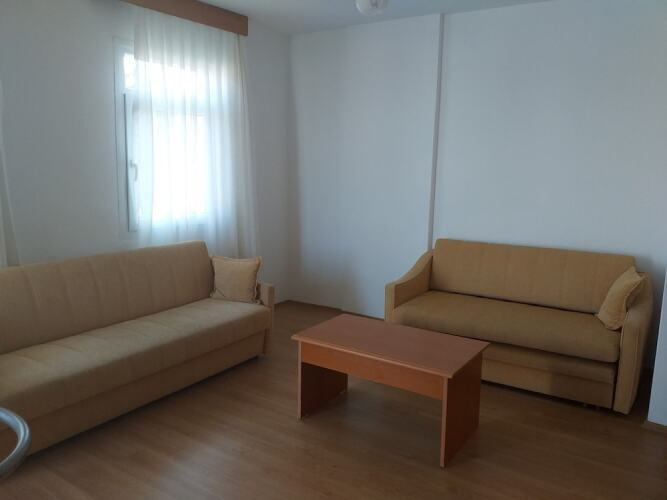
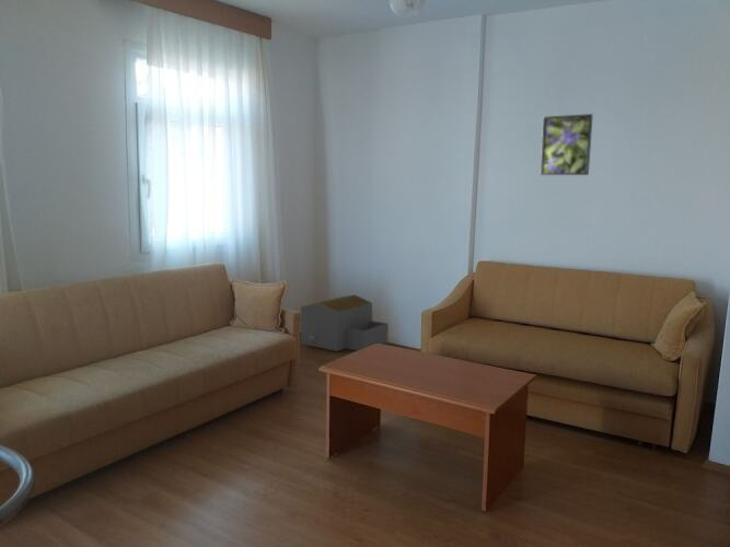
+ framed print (565, 146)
+ architectural model (345, 322)
